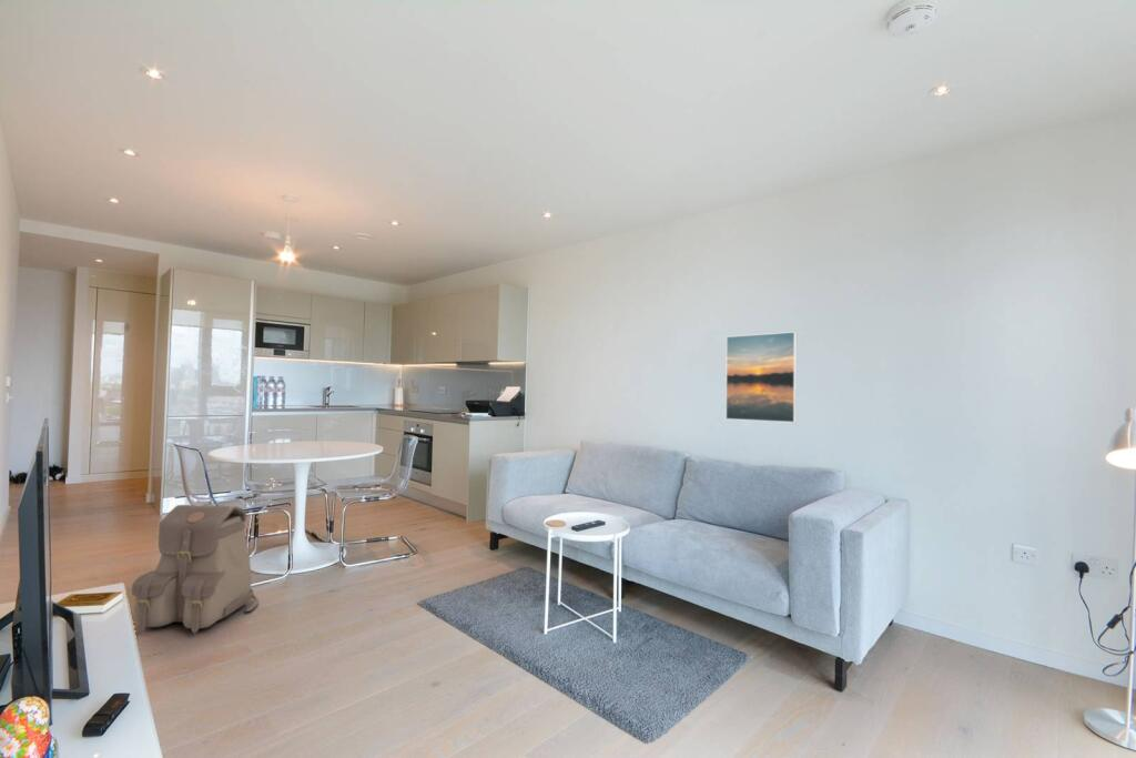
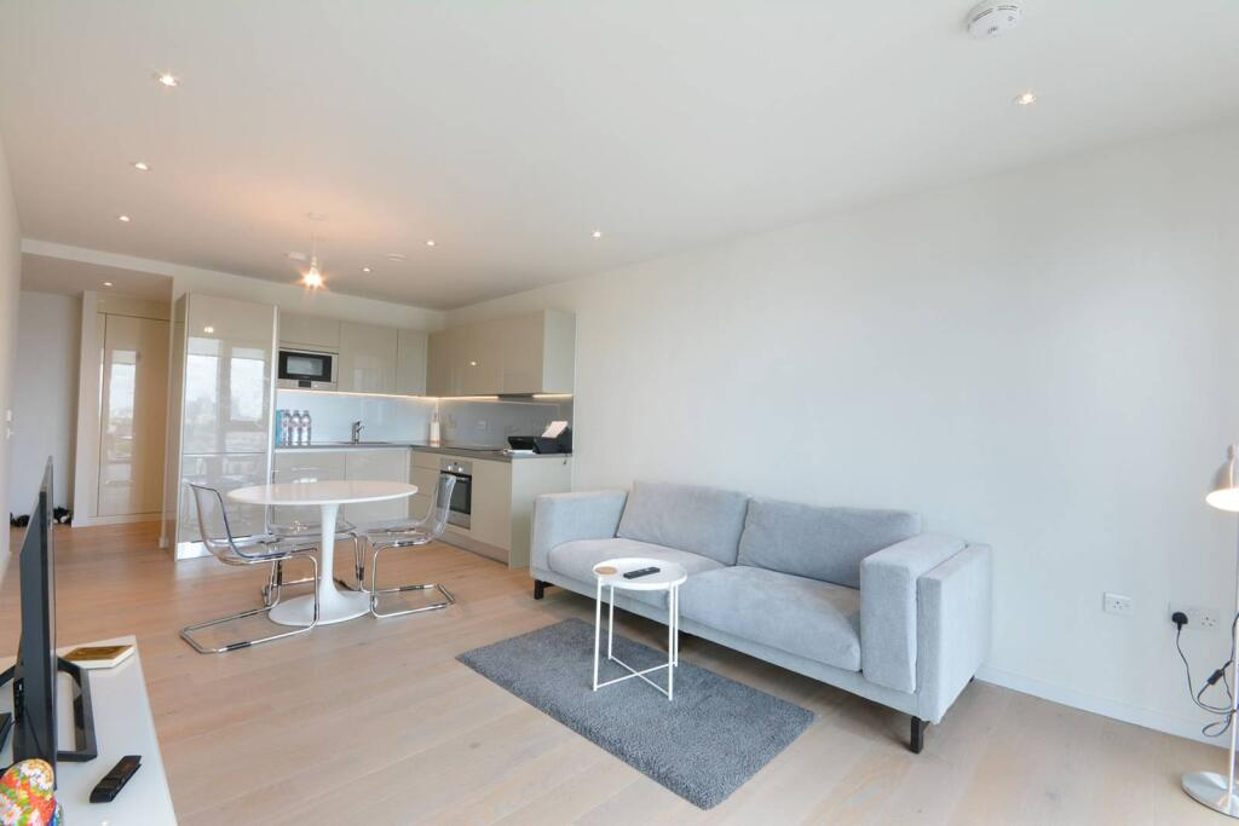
- backpack (200, 560)
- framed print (759, 377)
